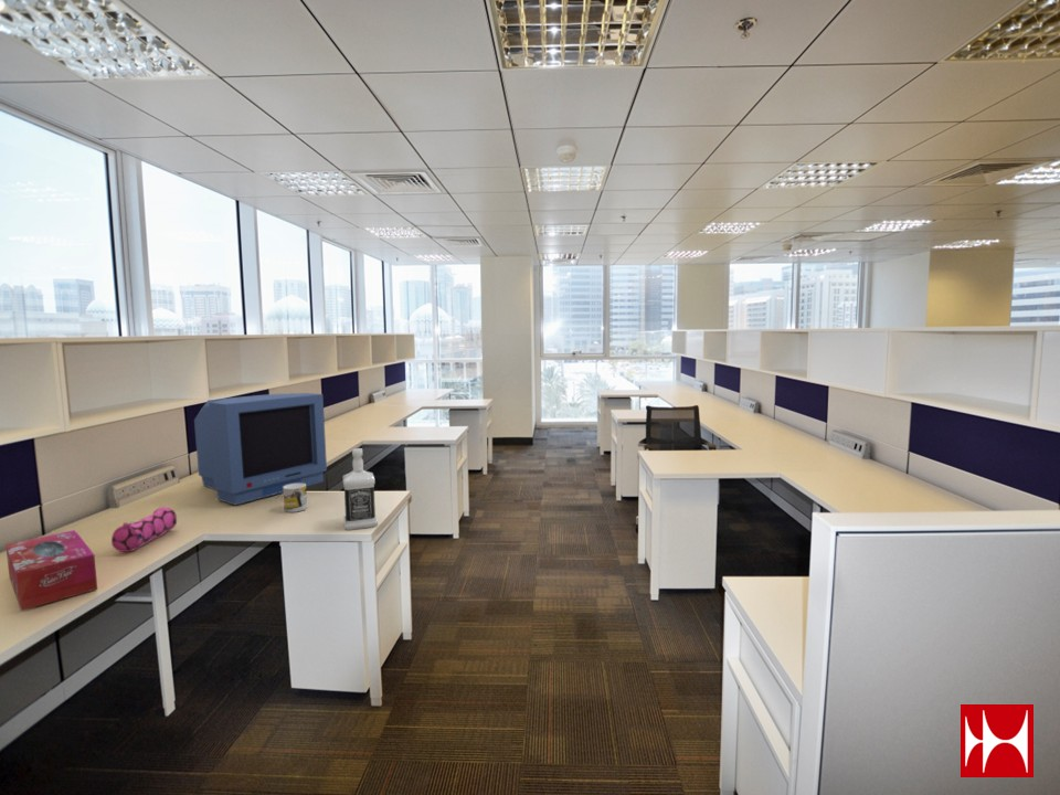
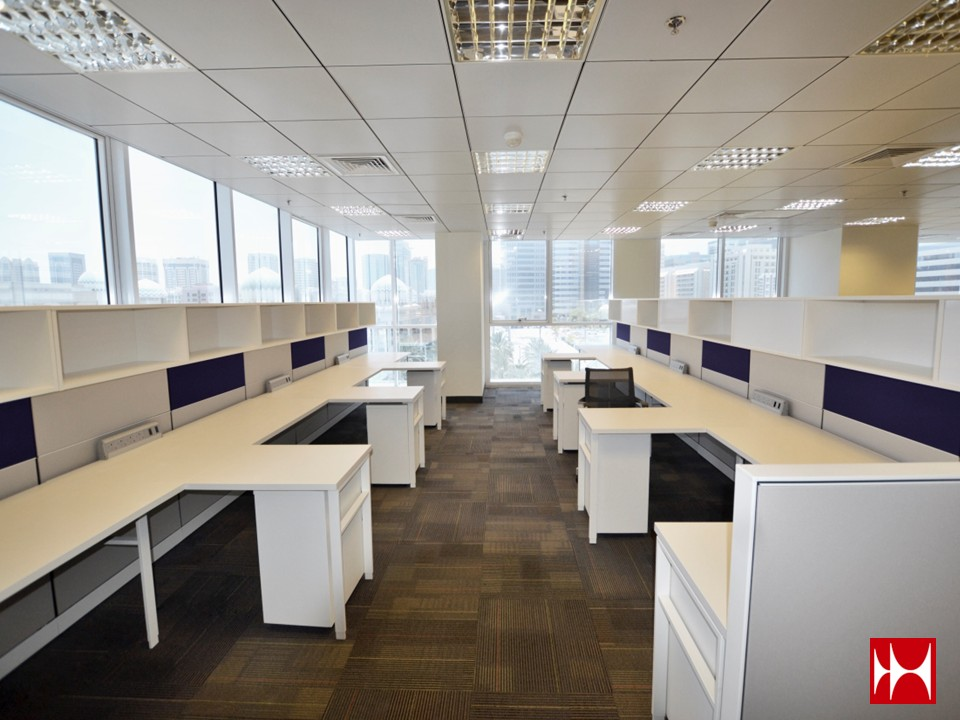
- bottle (359, 486)
- monitor (252, 441)
- tissue box (50, 565)
- mug (297, 496)
- pencil case (147, 527)
